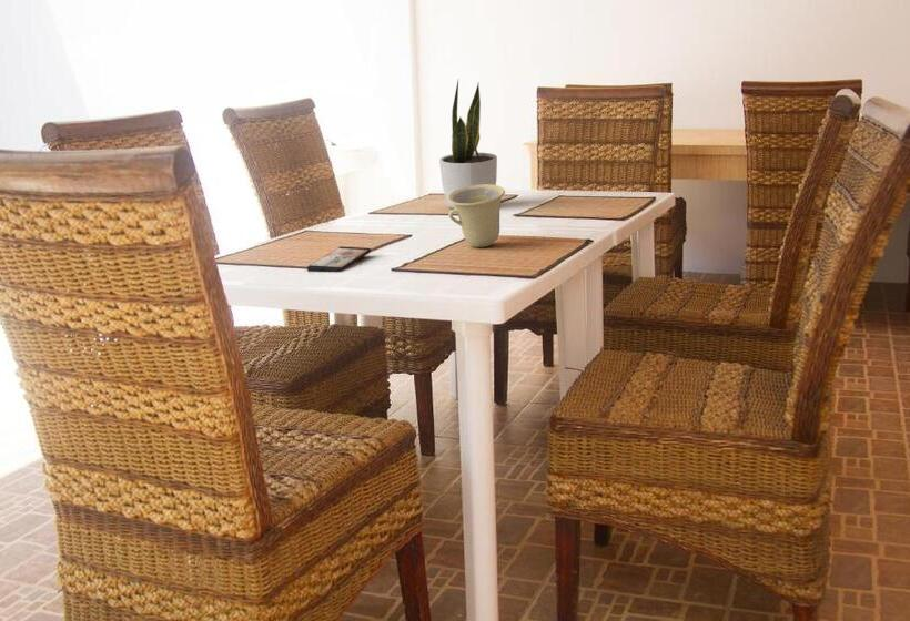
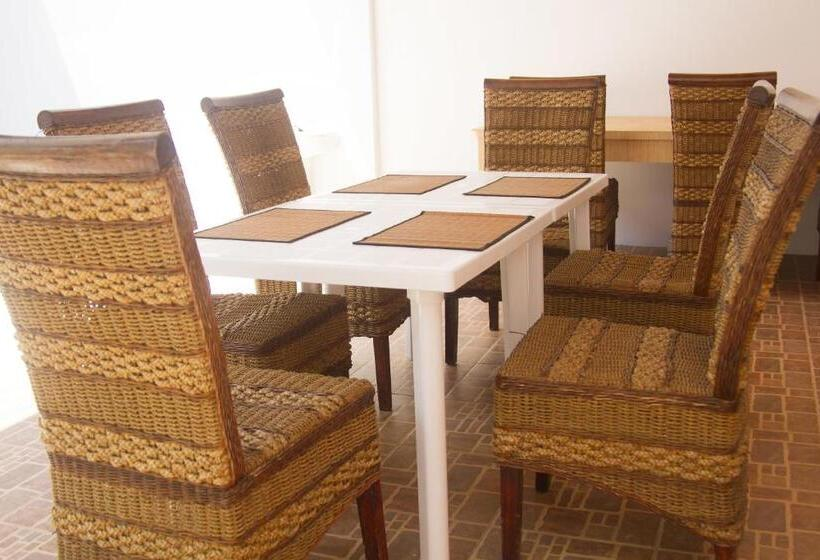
- potted plant (466, 141)
- smartphone (340, 259)
- cup (477, 217)
